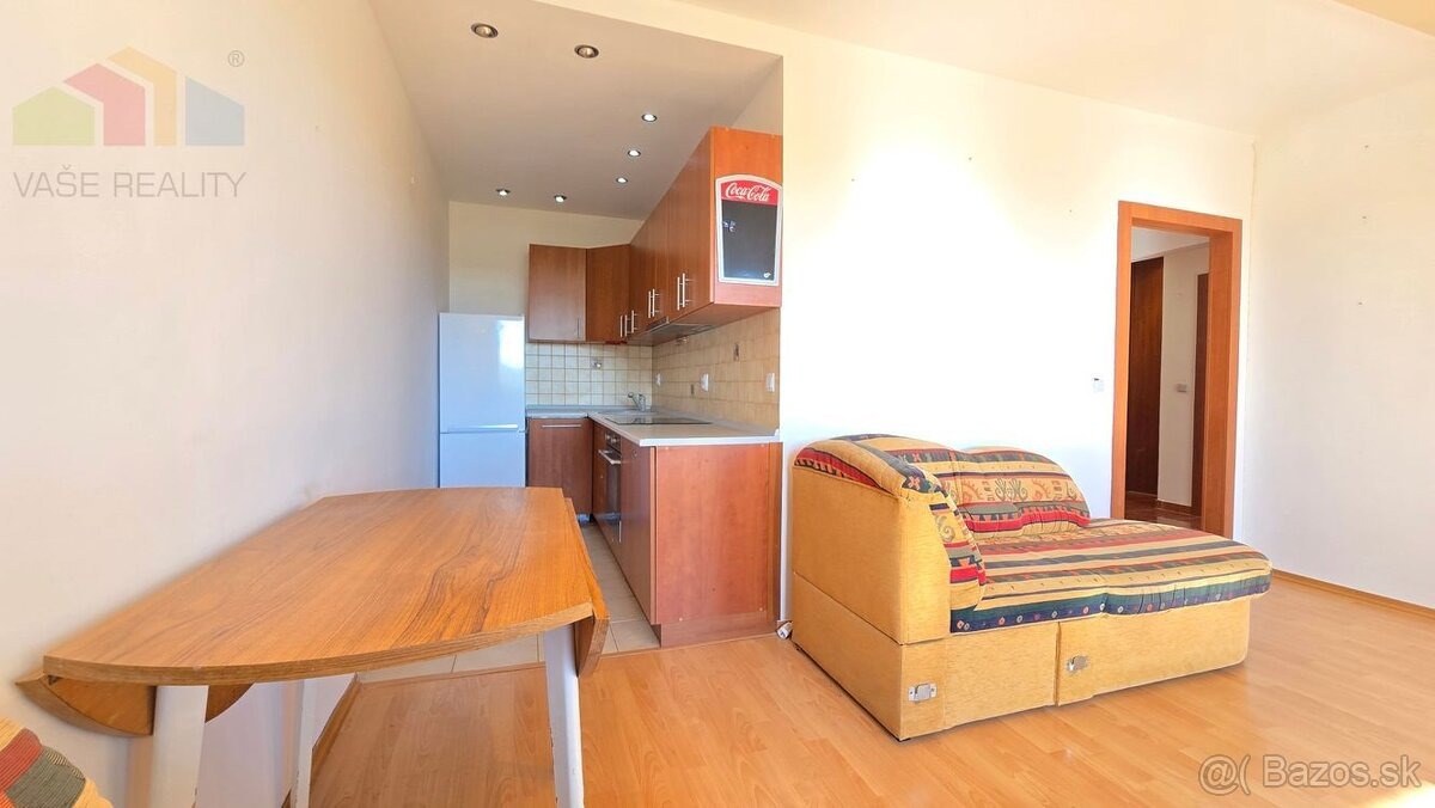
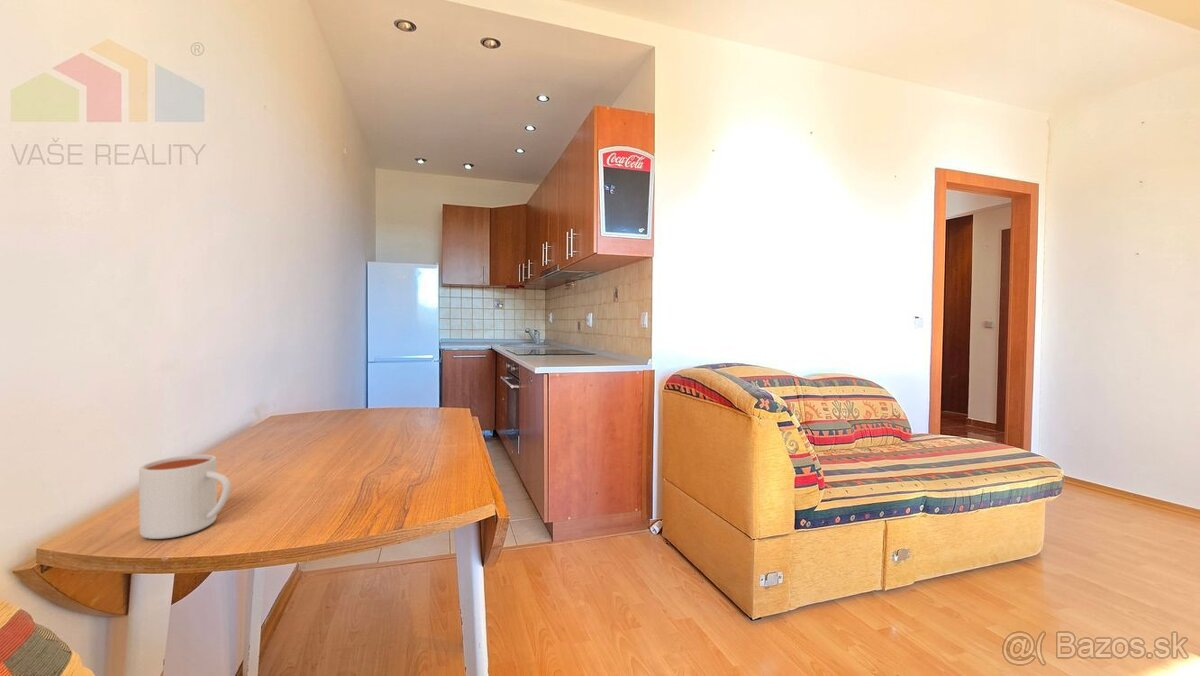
+ mug (190, 494)
